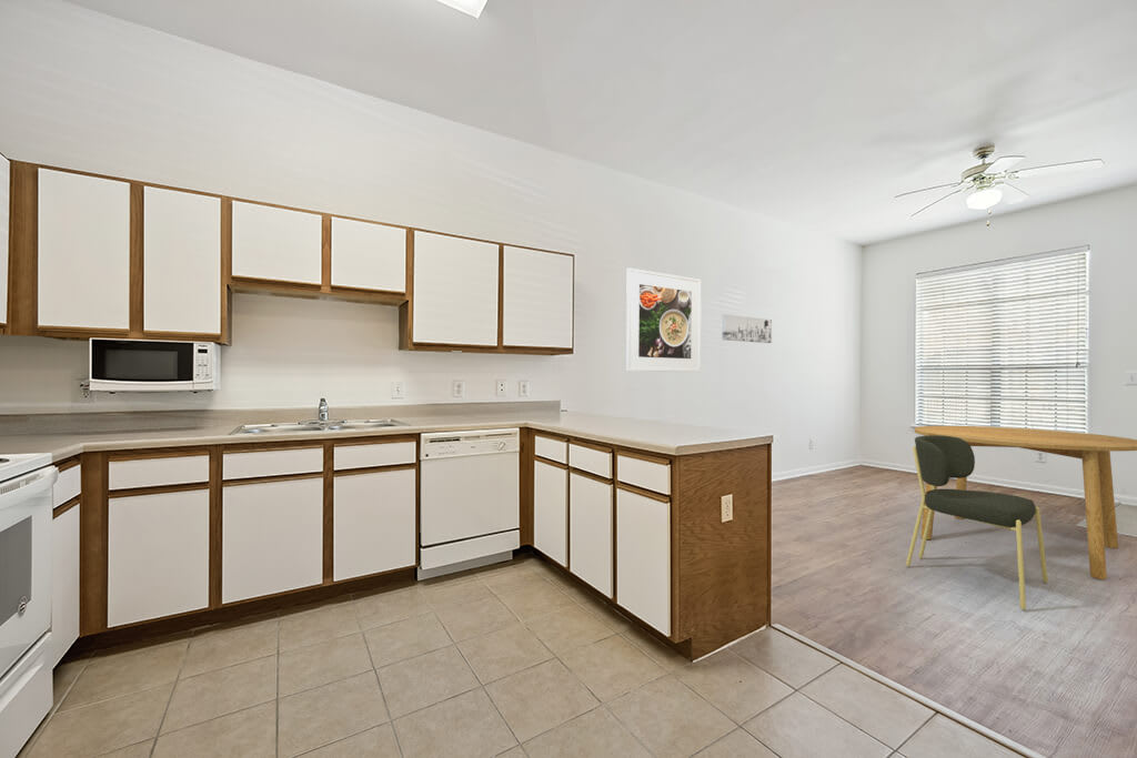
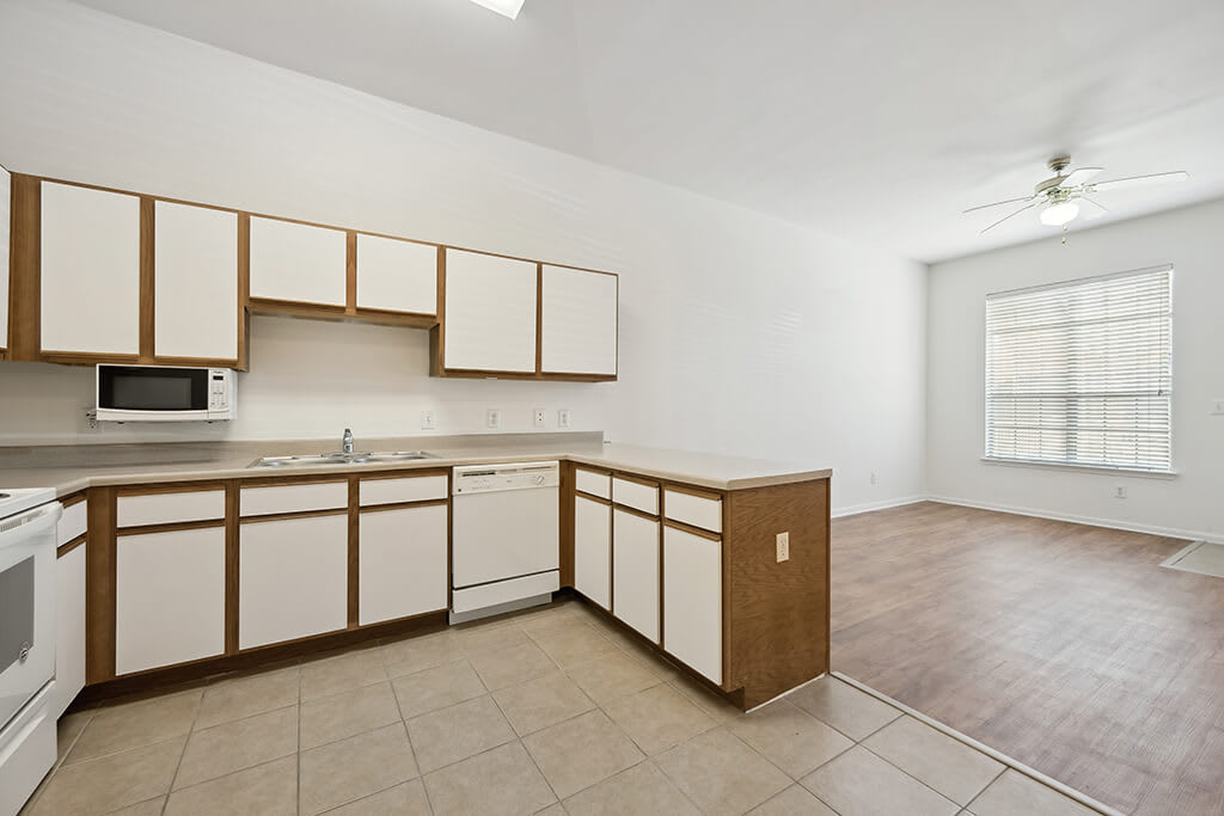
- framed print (665, 323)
- dining chair (970, 508)
- dining table (1026, 448)
- wall art (747, 329)
